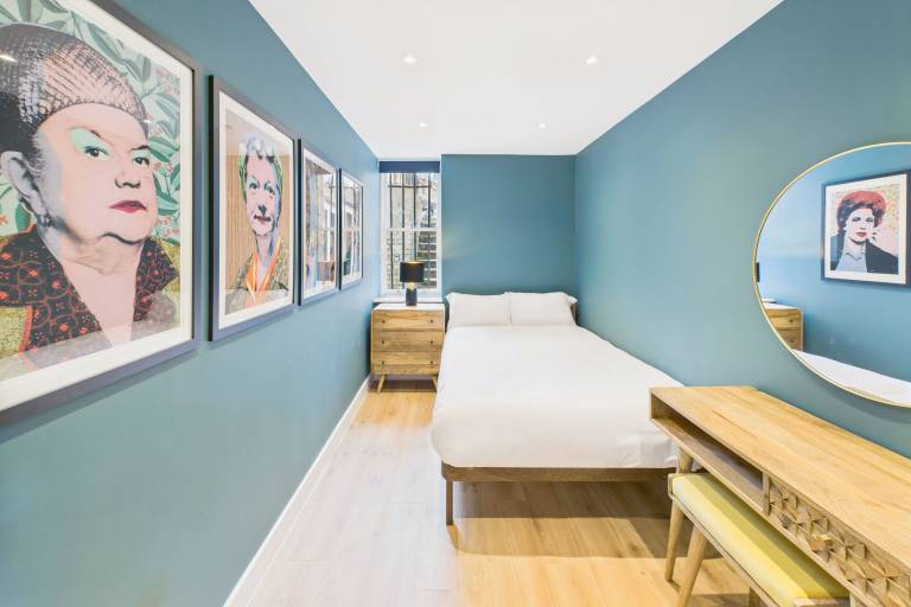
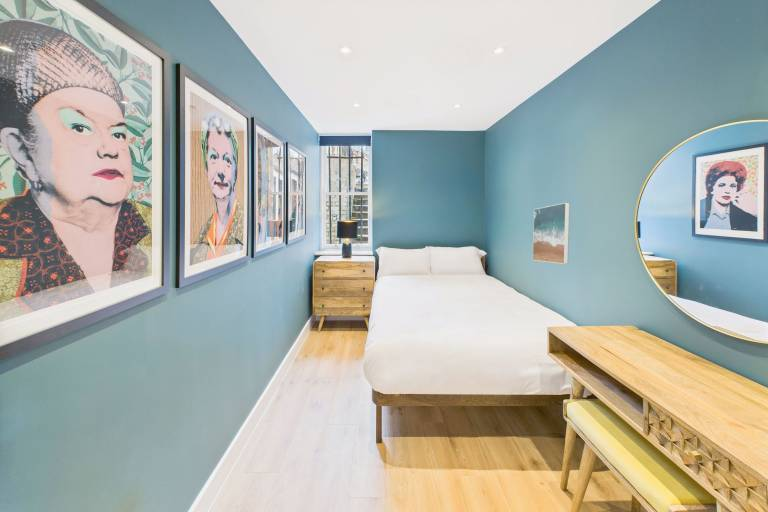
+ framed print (549, 234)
